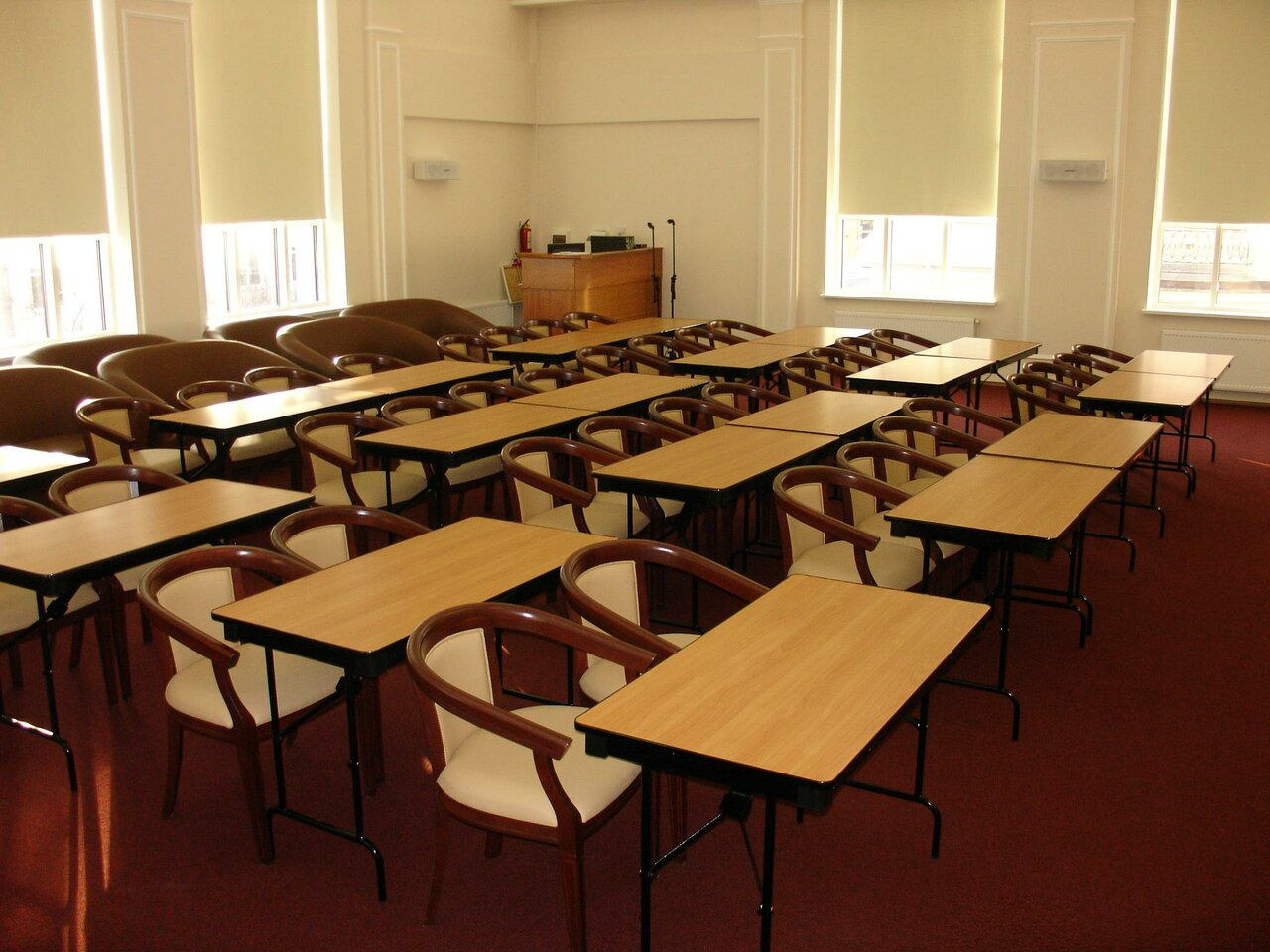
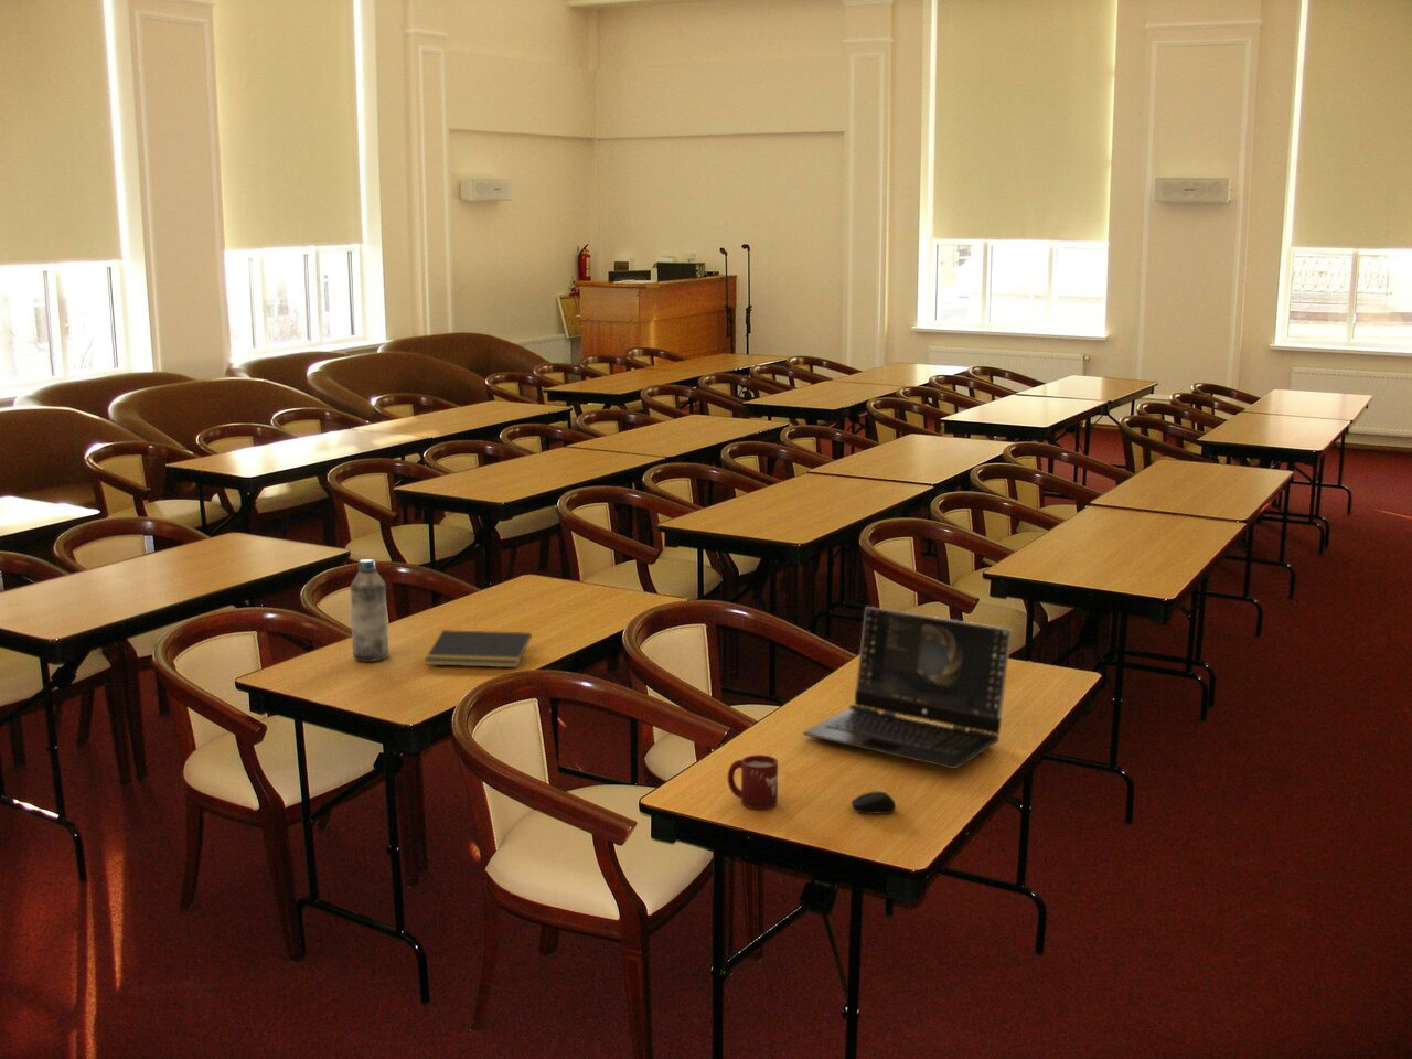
+ notepad (479, 647)
+ laptop (907, 684)
+ cup (752, 780)
+ computer mouse (873, 801)
+ water bottle (368, 608)
